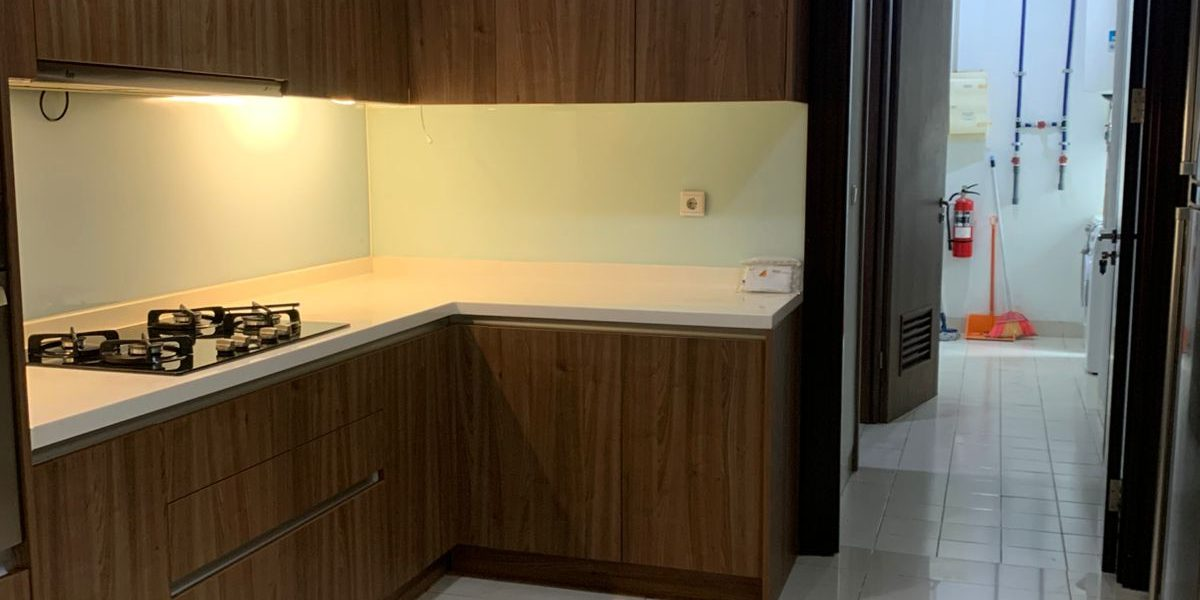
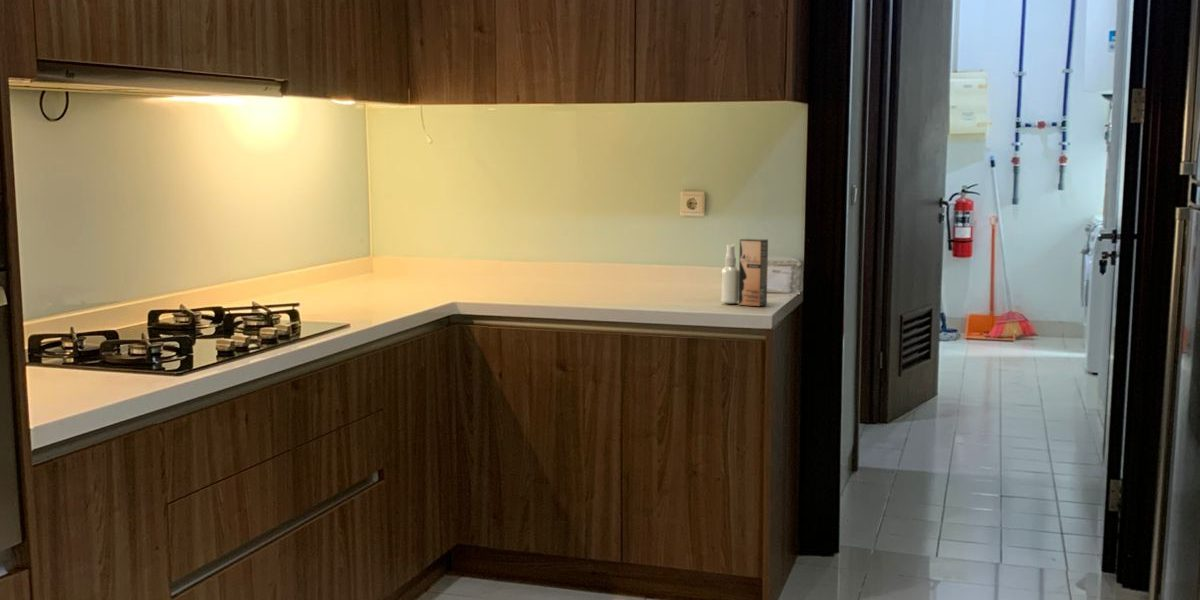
+ spray bottle (744, 271)
